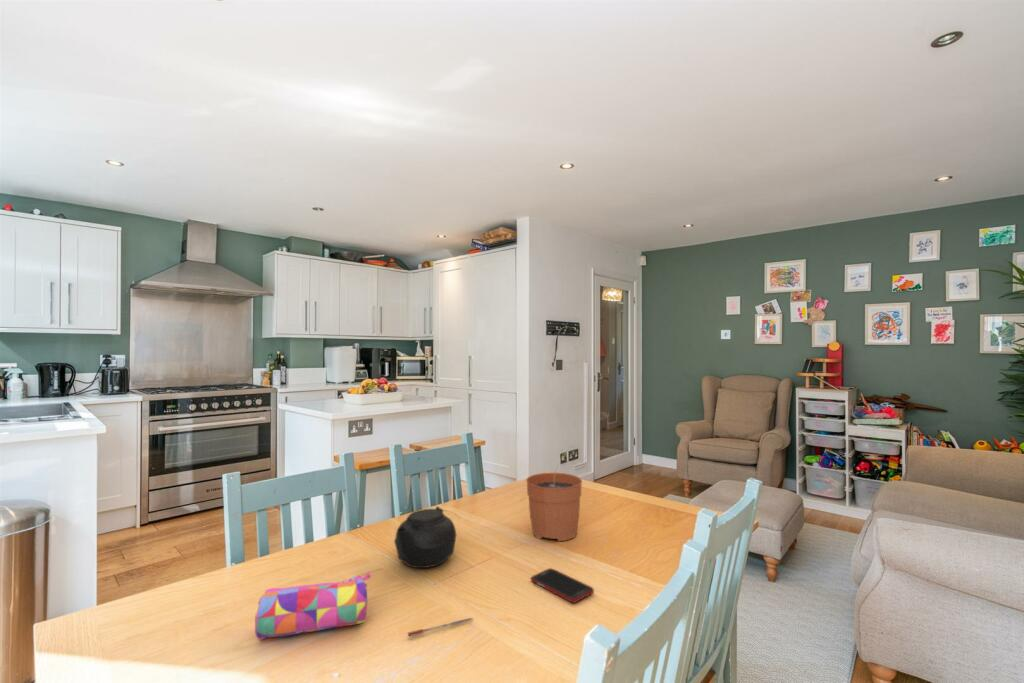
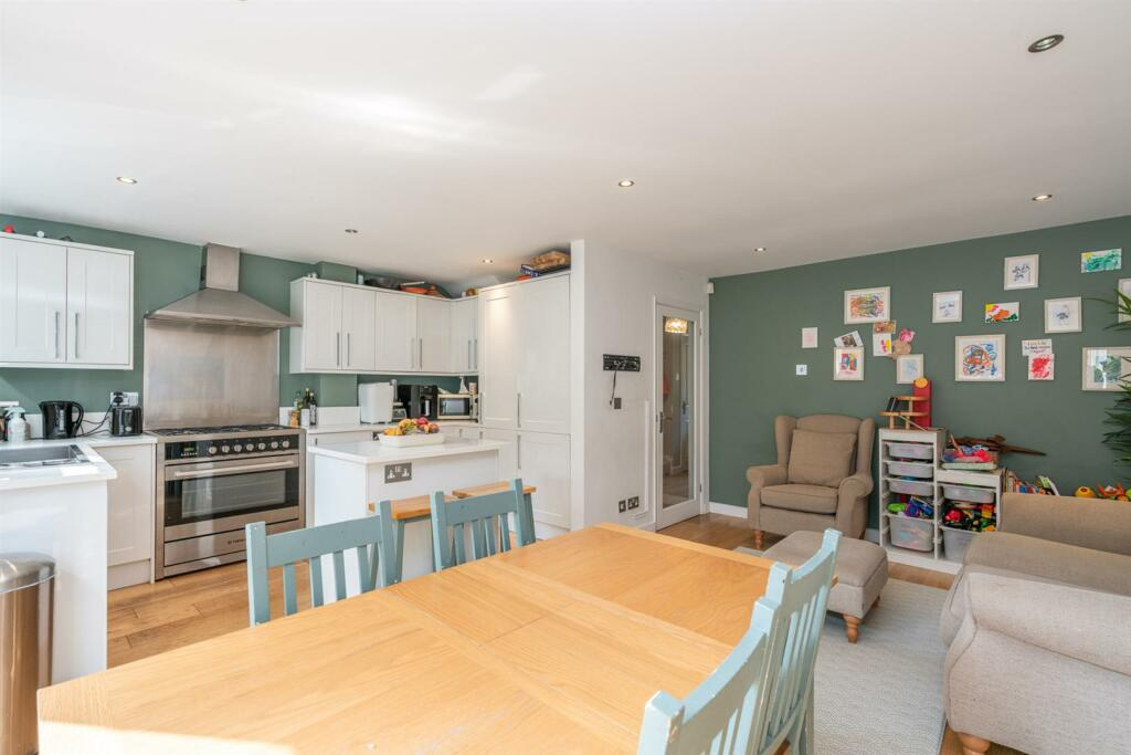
- pen (441, 626)
- cell phone (561, 584)
- pencil case (315, 604)
- plant pot (554, 492)
- teapot (422, 539)
